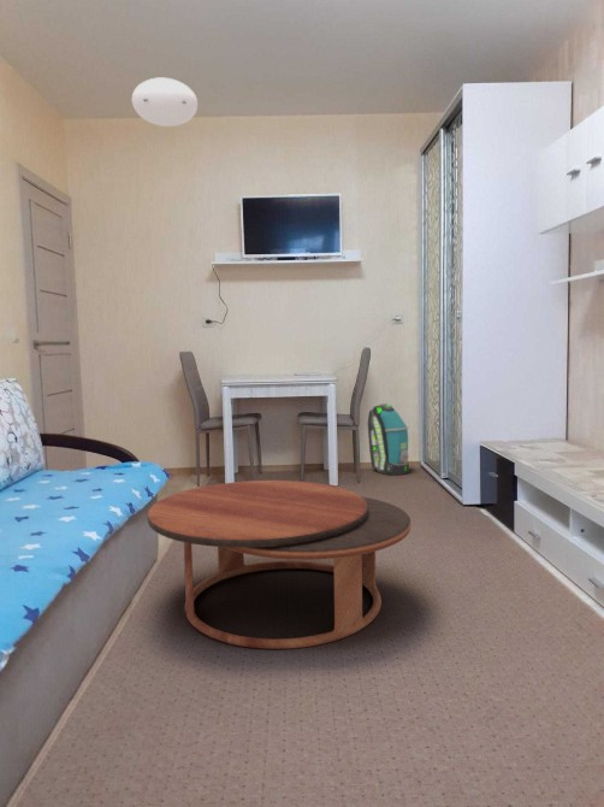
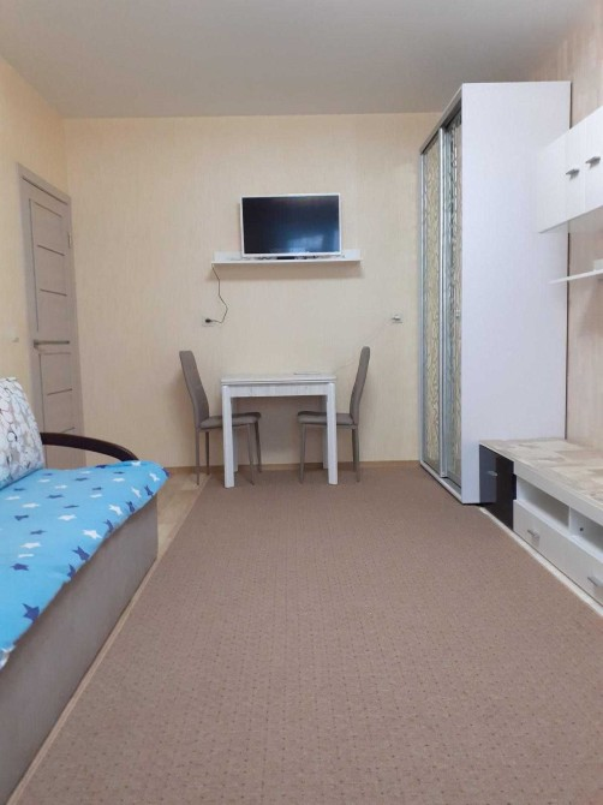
- coffee table (279, 553)
- ceiling light (165, 102)
- backpack (387, 437)
